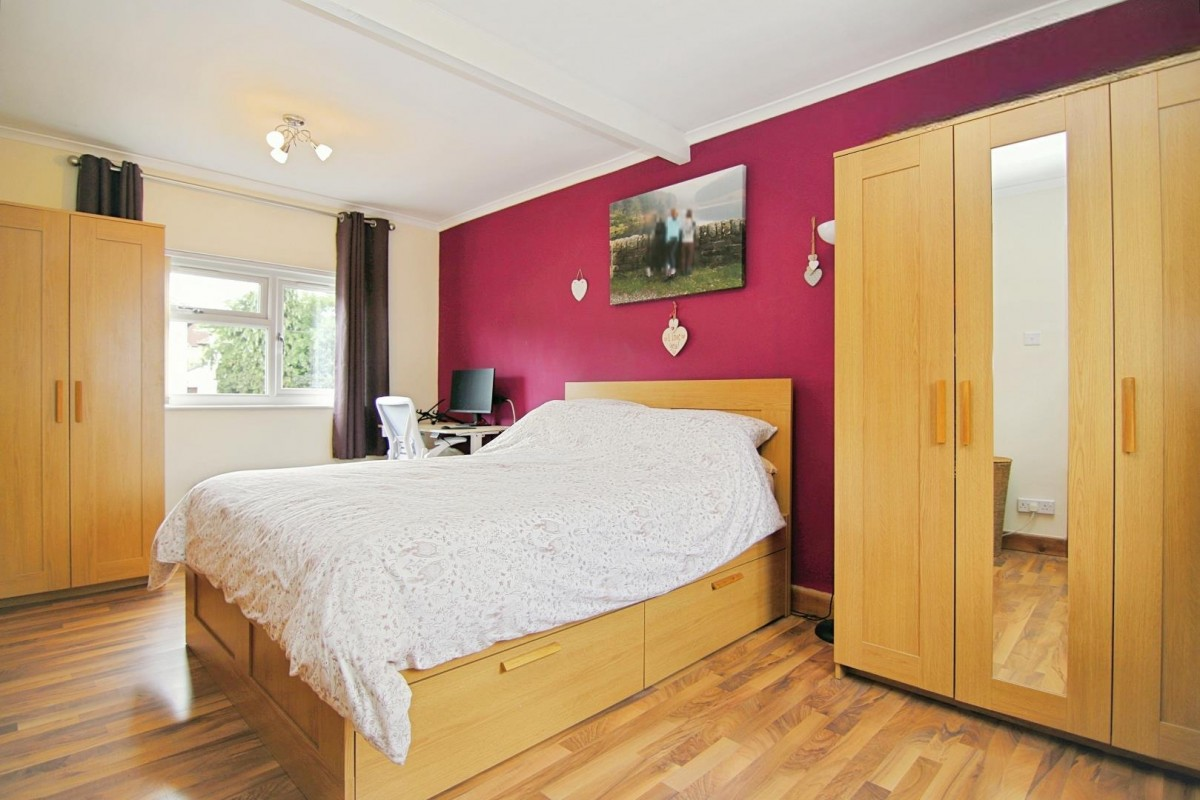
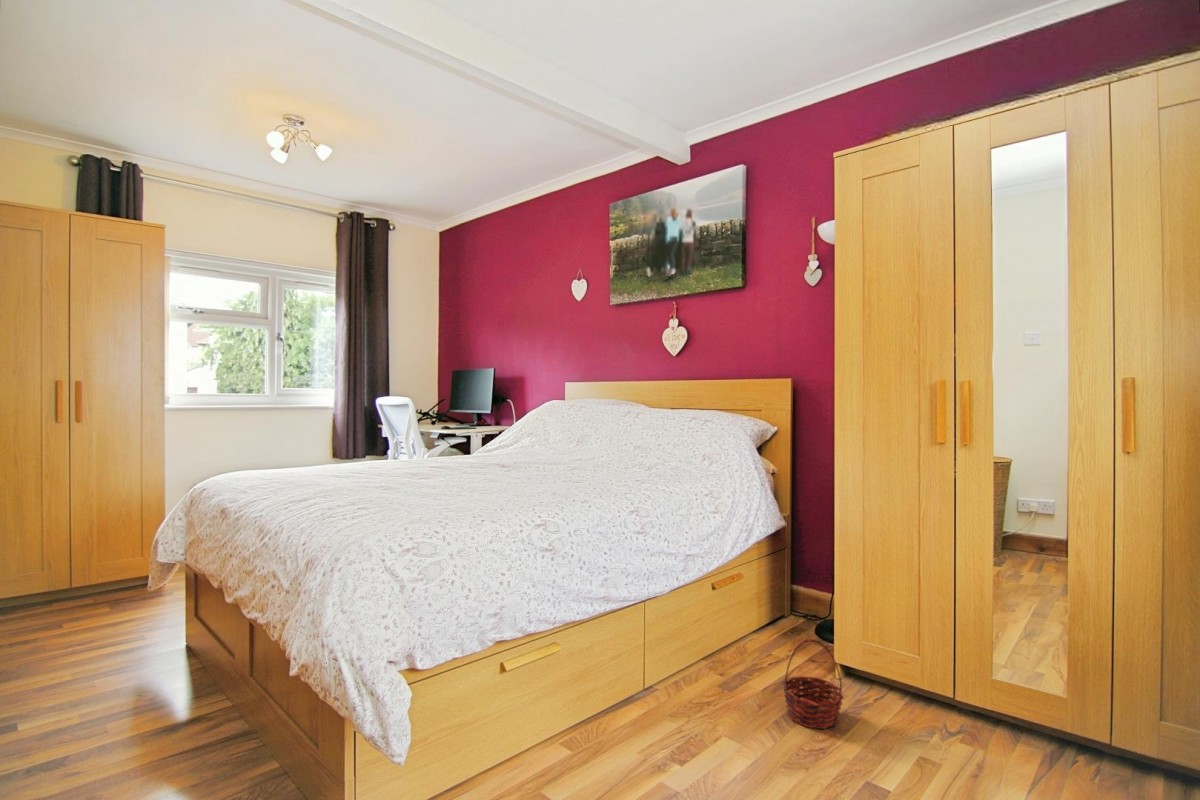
+ basket (812, 678)
